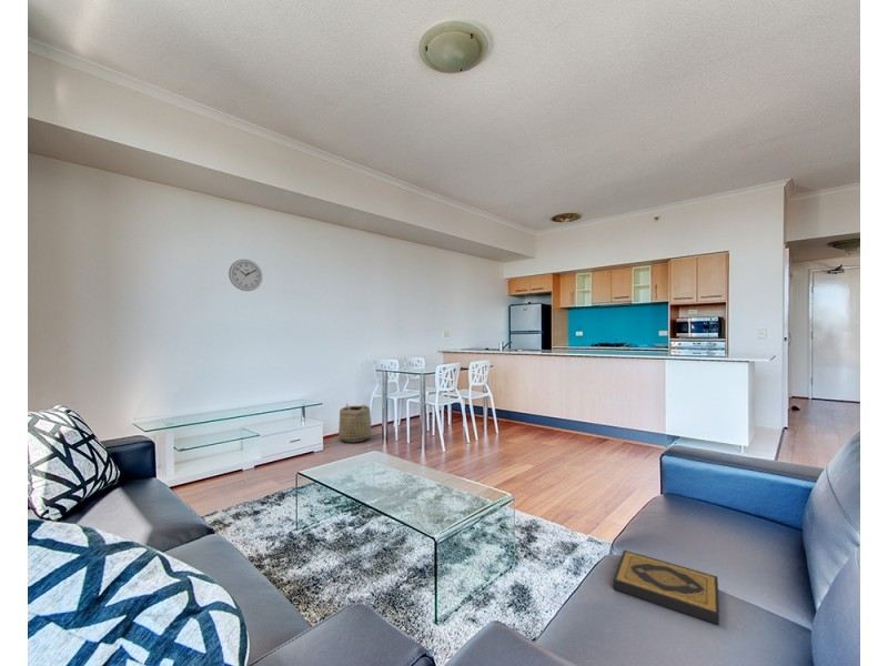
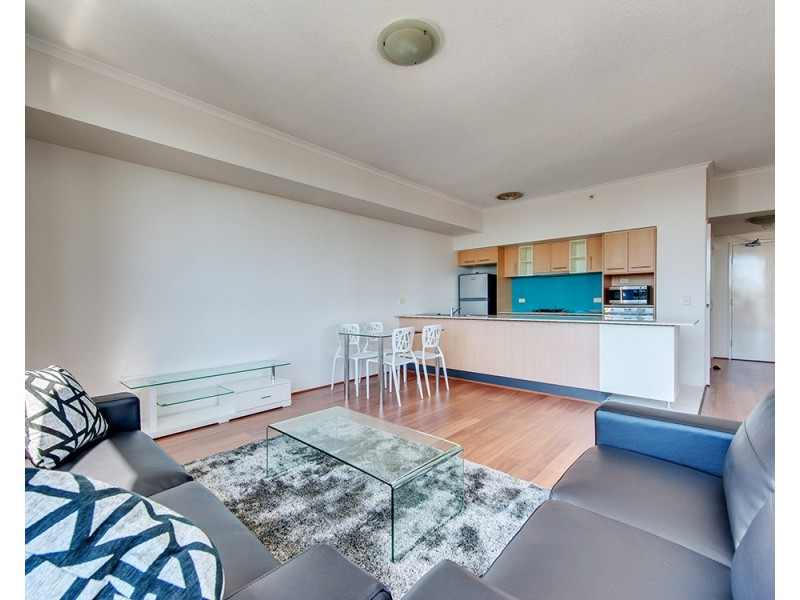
- hardback book (665, 583)
- basket (354, 421)
- wall clock (245, 274)
